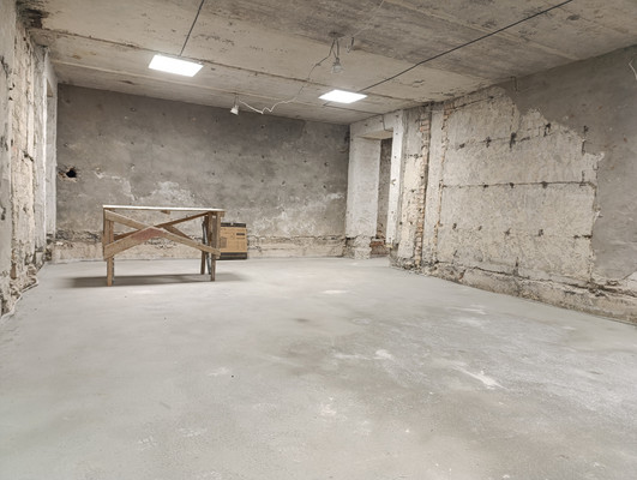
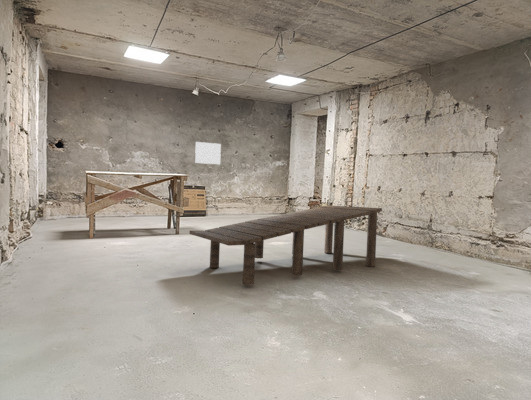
+ wall art (208, 153)
+ dining table (289, 233)
